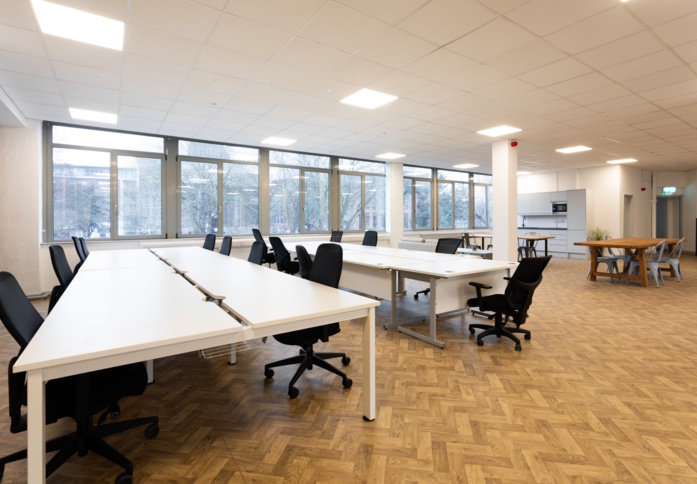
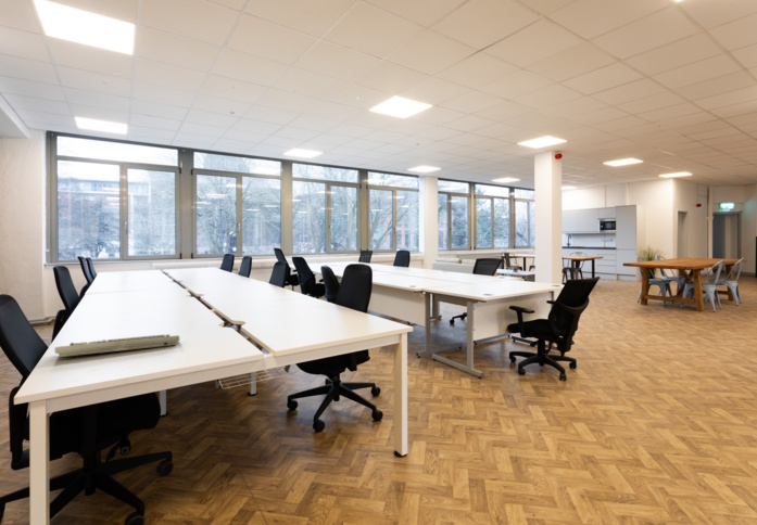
+ keyboard (122, 343)
